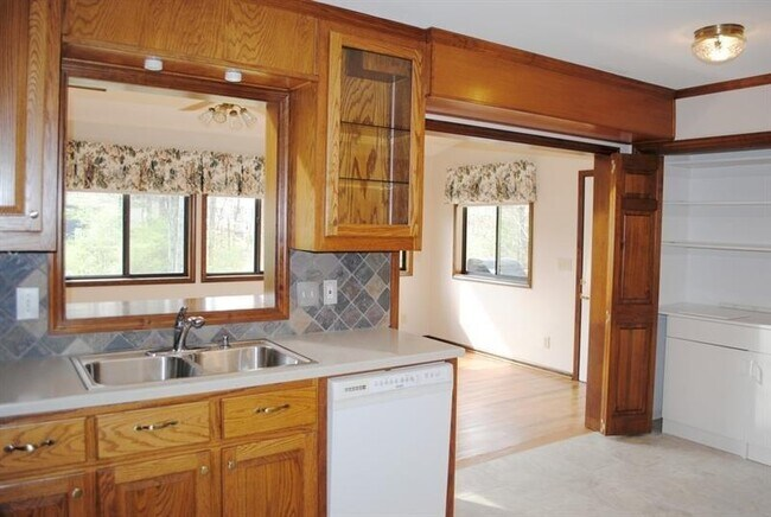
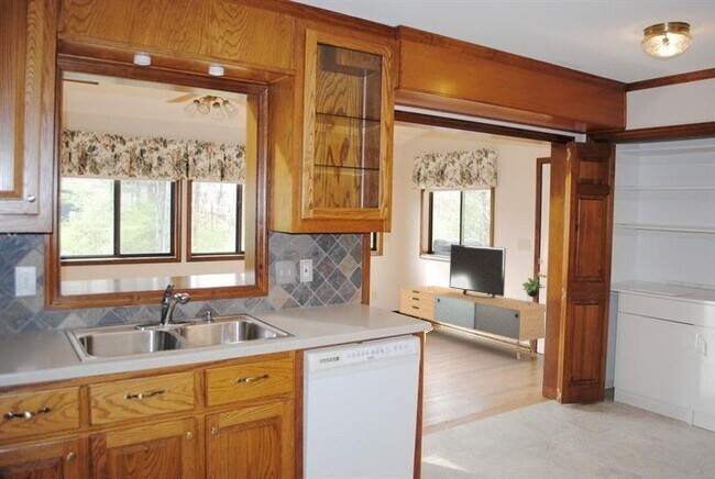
+ media console (472, 294)
